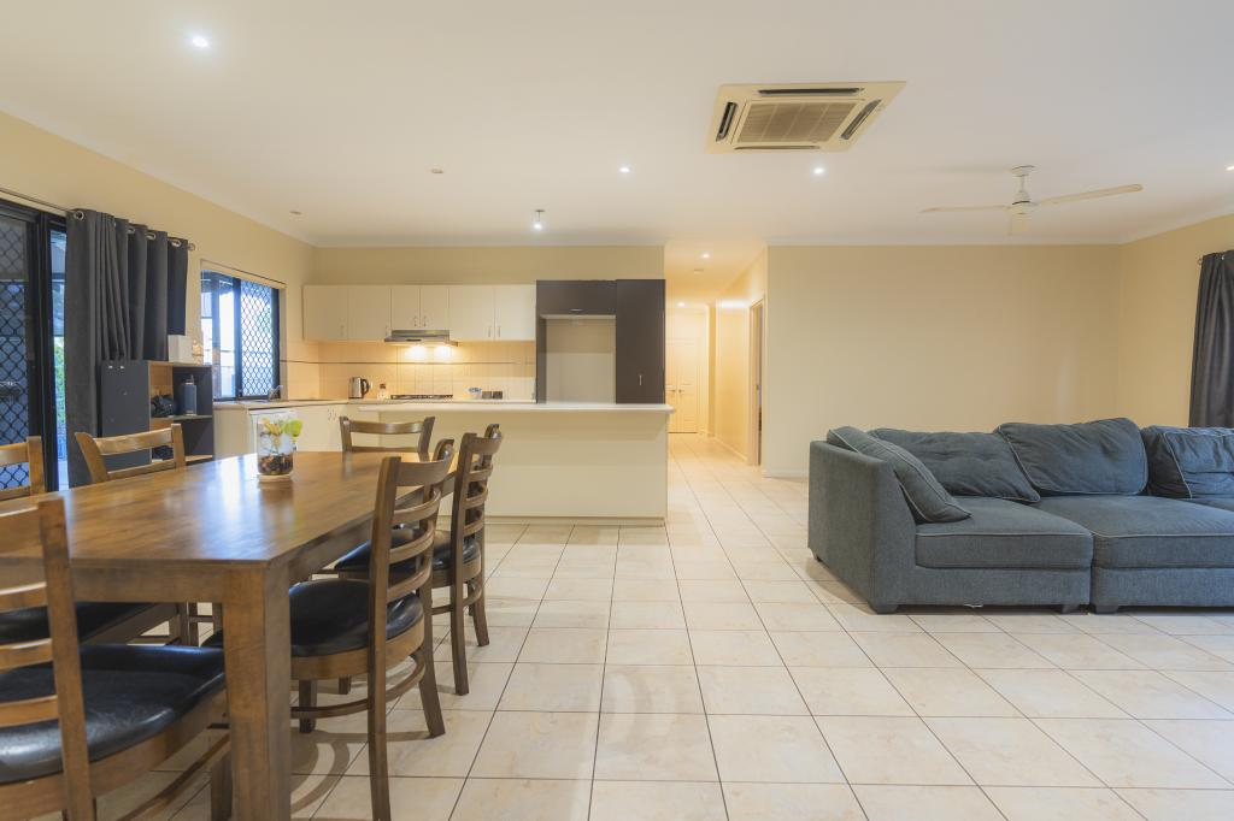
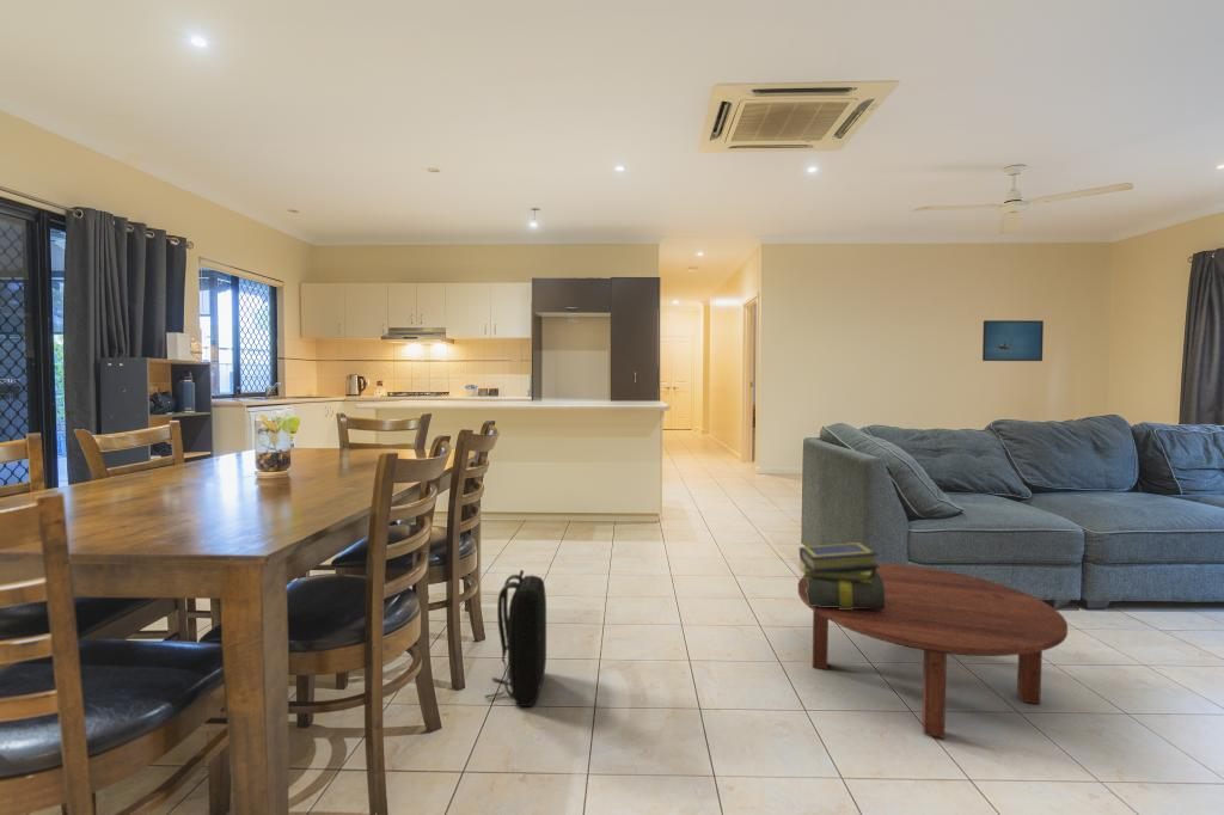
+ stack of books (839, 574)
+ backpack (516, 629)
+ coffee table (919, 639)
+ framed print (1012, 341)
